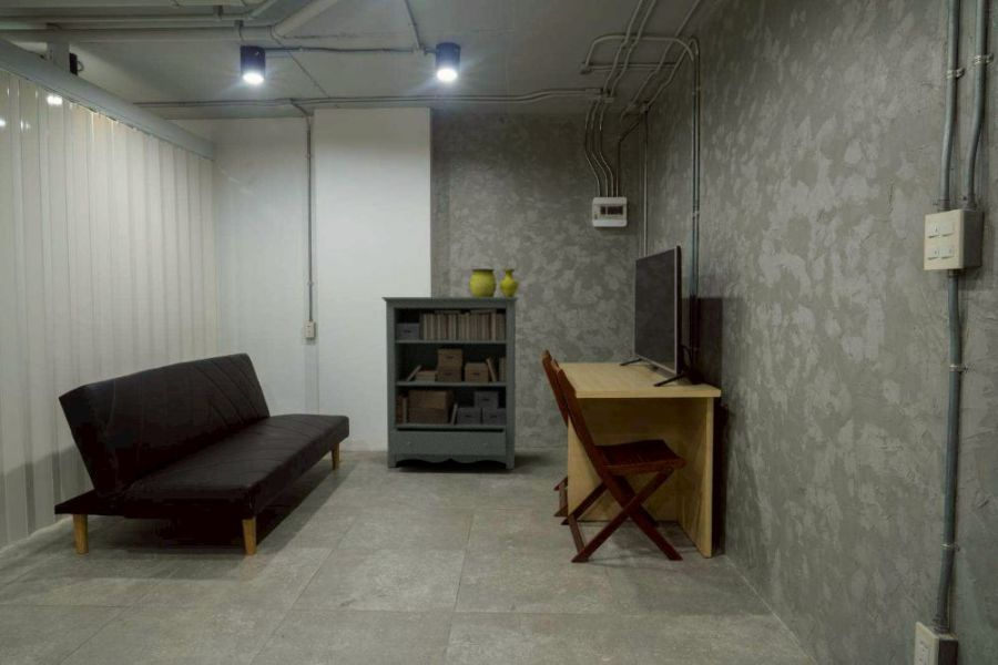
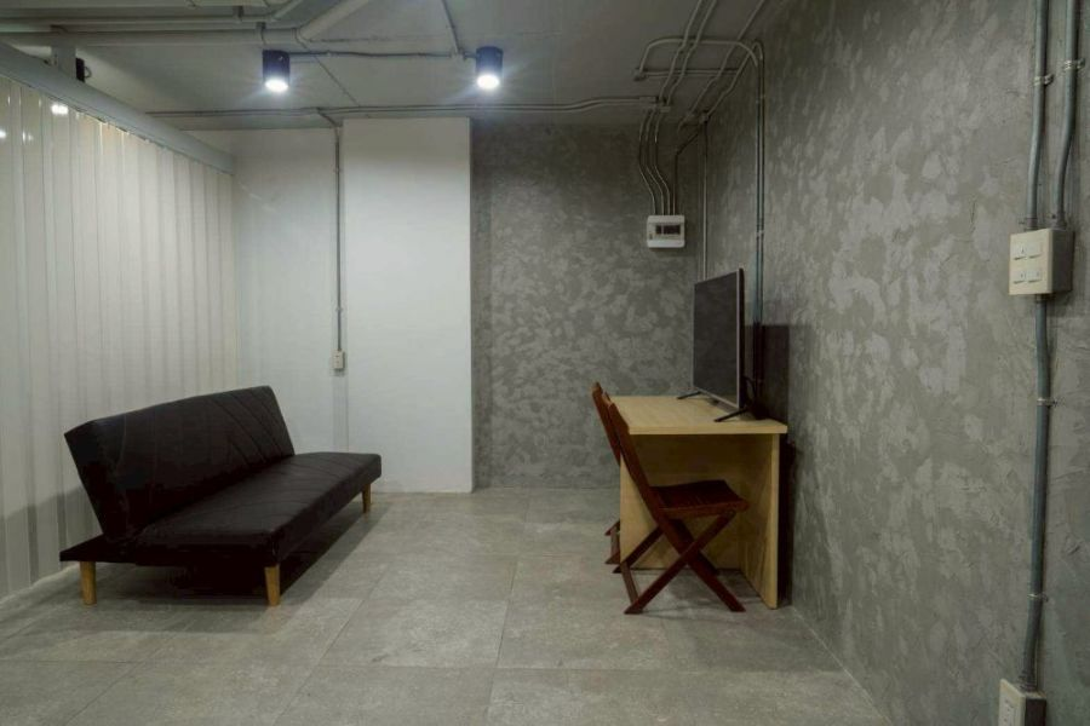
- bookshelf (452, 380)
- decorative vase (493, 283)
